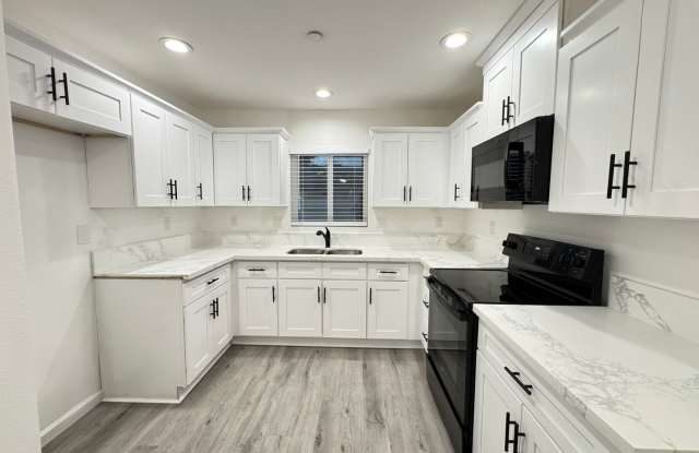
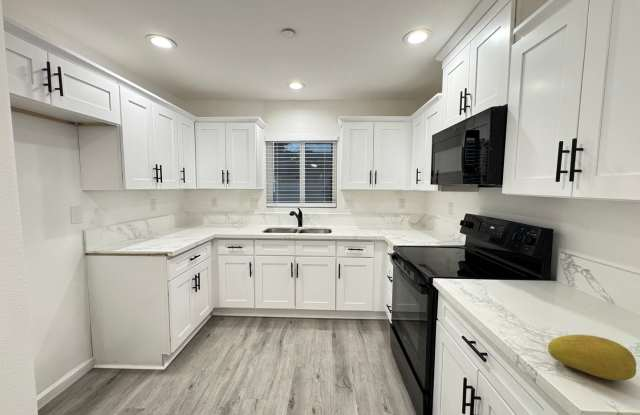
+ fruit (588, 353)
